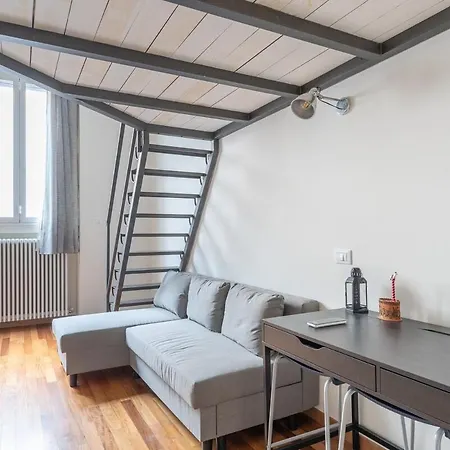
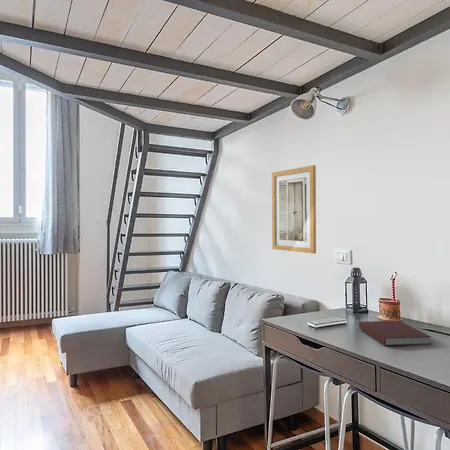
+ wall art (292, 210)
+ notebook (392, 332)
